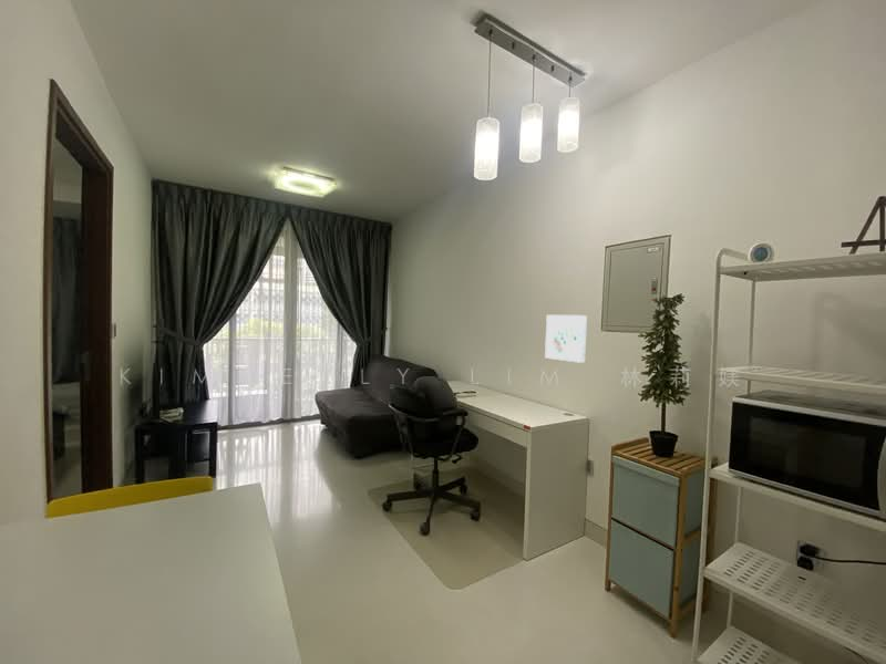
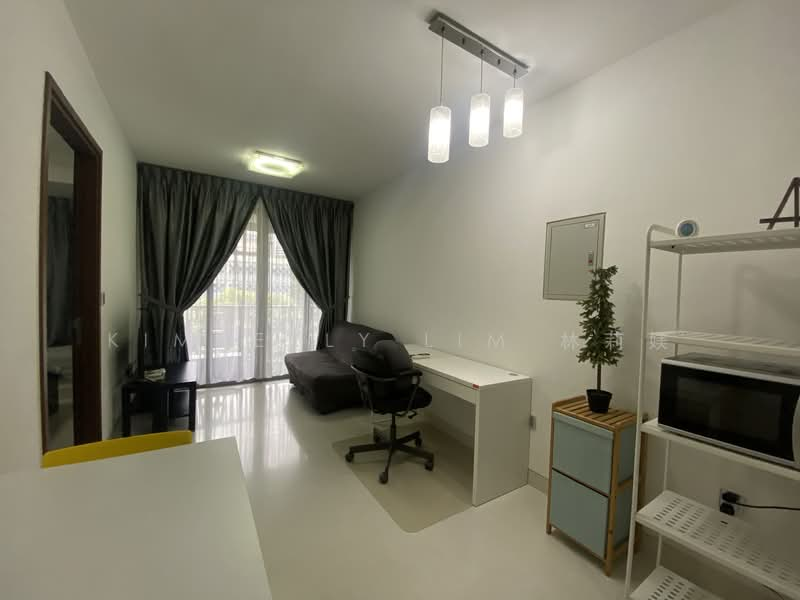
- wall art (565, 338)
